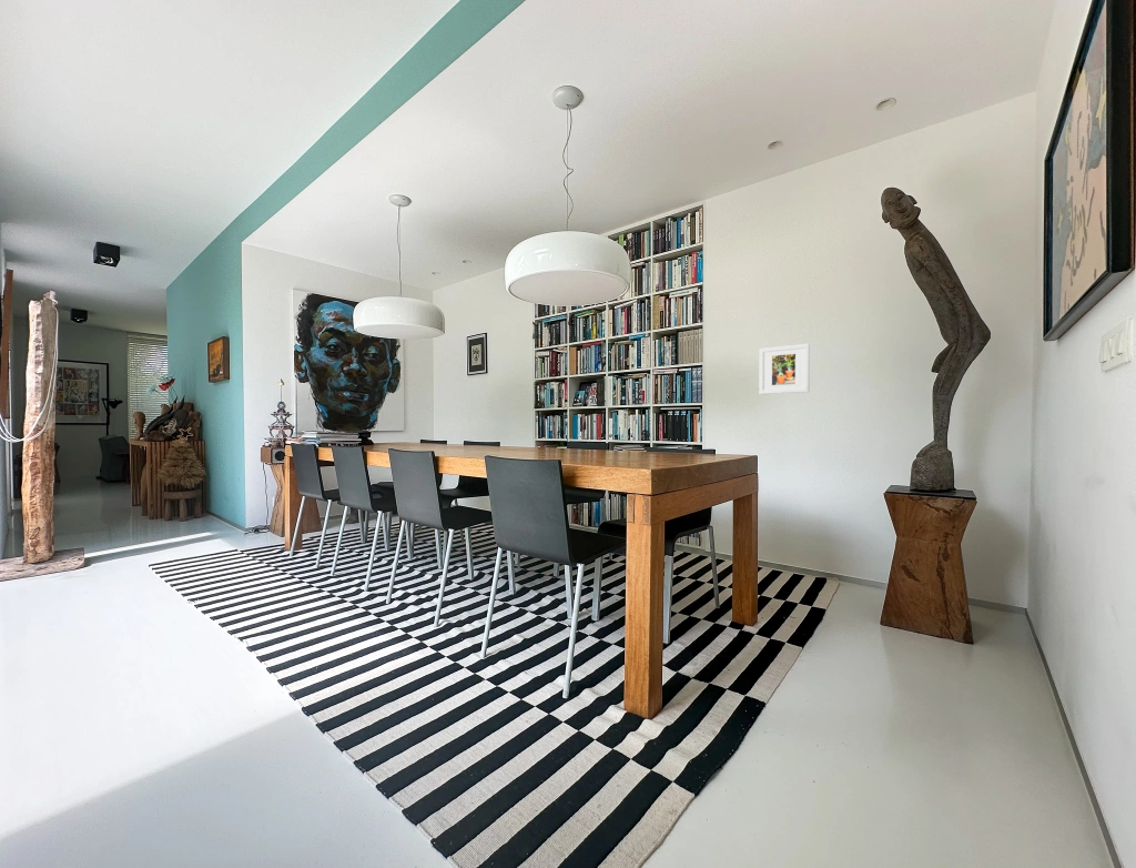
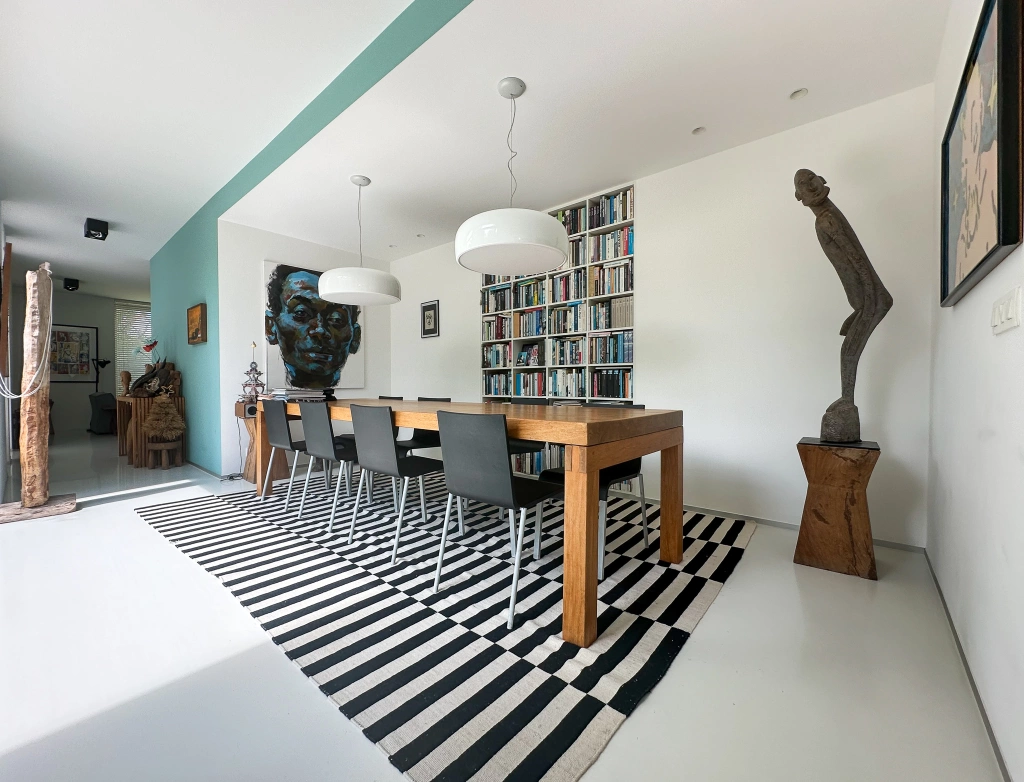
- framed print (783, 370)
